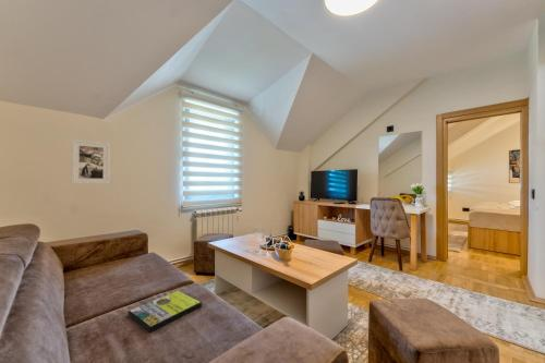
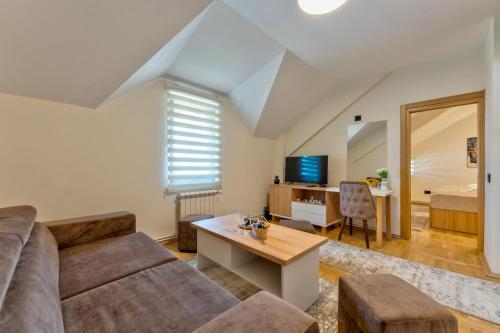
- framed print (90, 162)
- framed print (166, 307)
